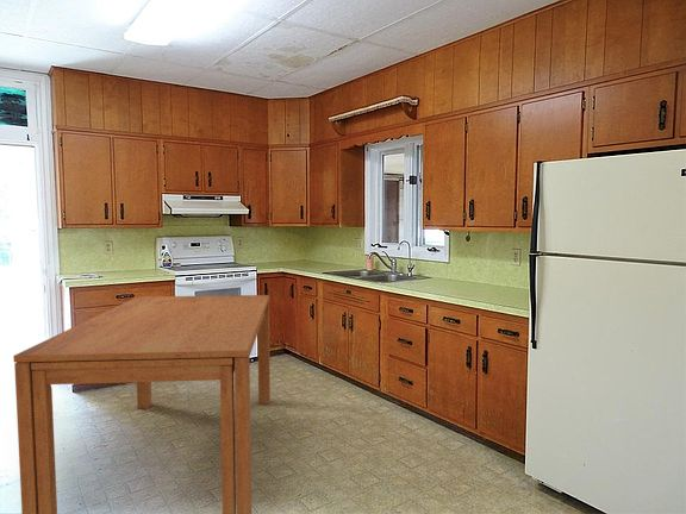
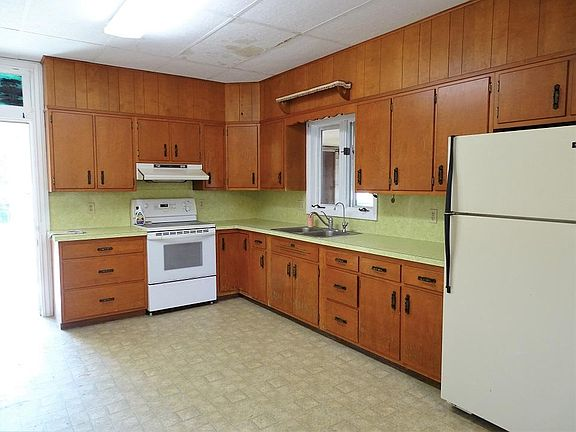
- dining table (180, 380)
